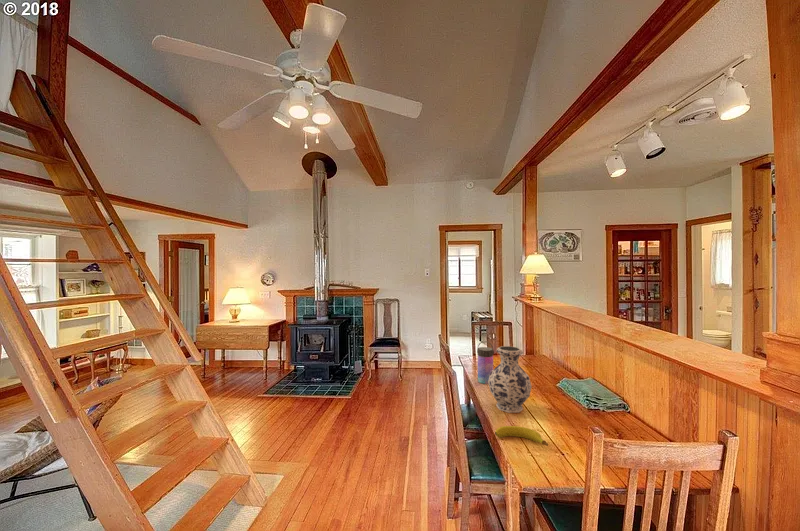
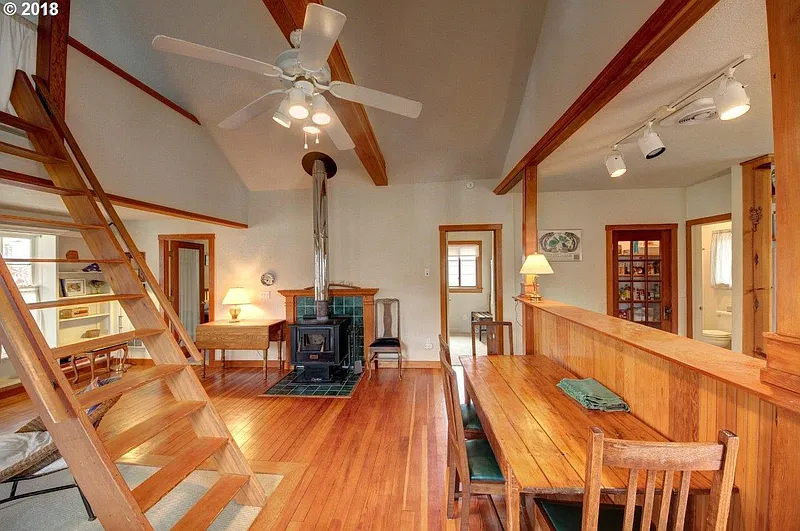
- fruit (519, 435)
- vase (509, 378)
- water bottle (485, 361)
